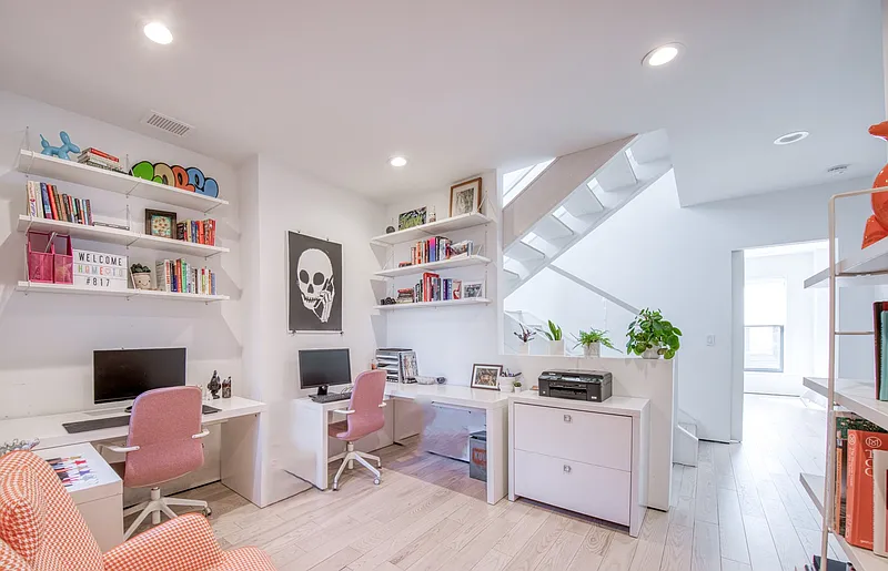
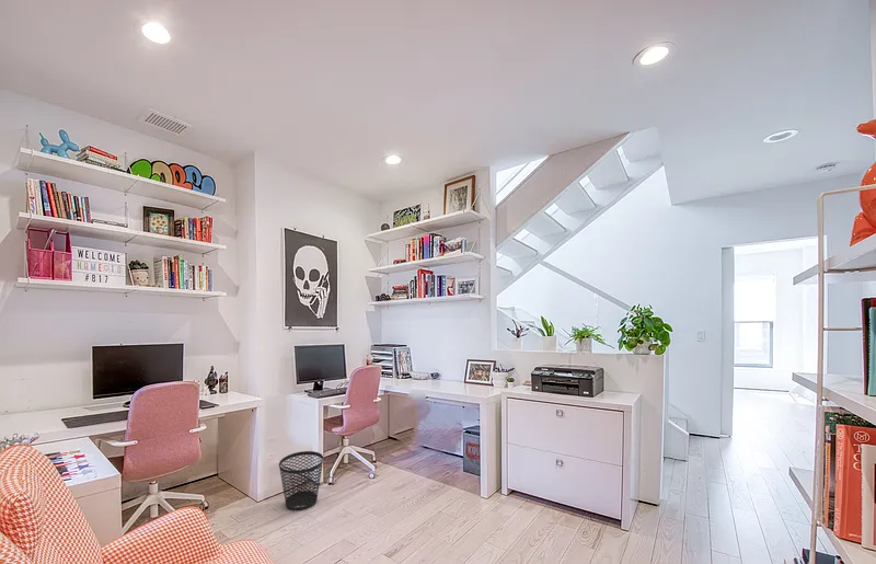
+ wastebasket (301, 481)
